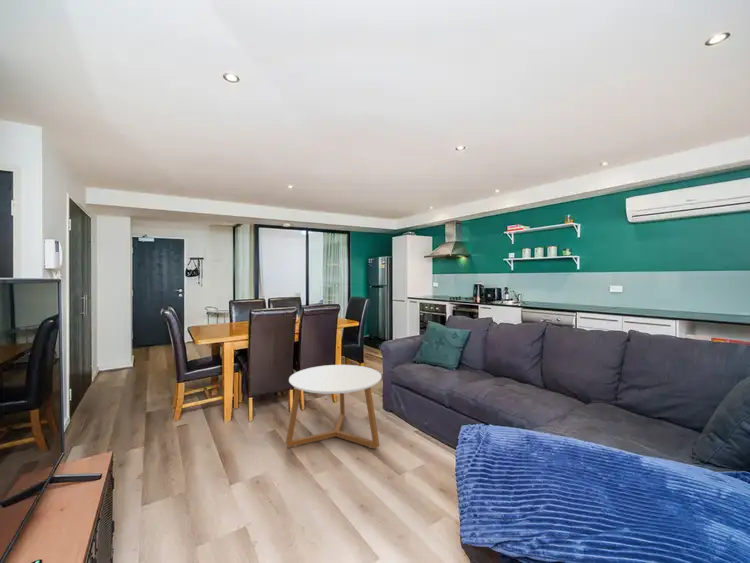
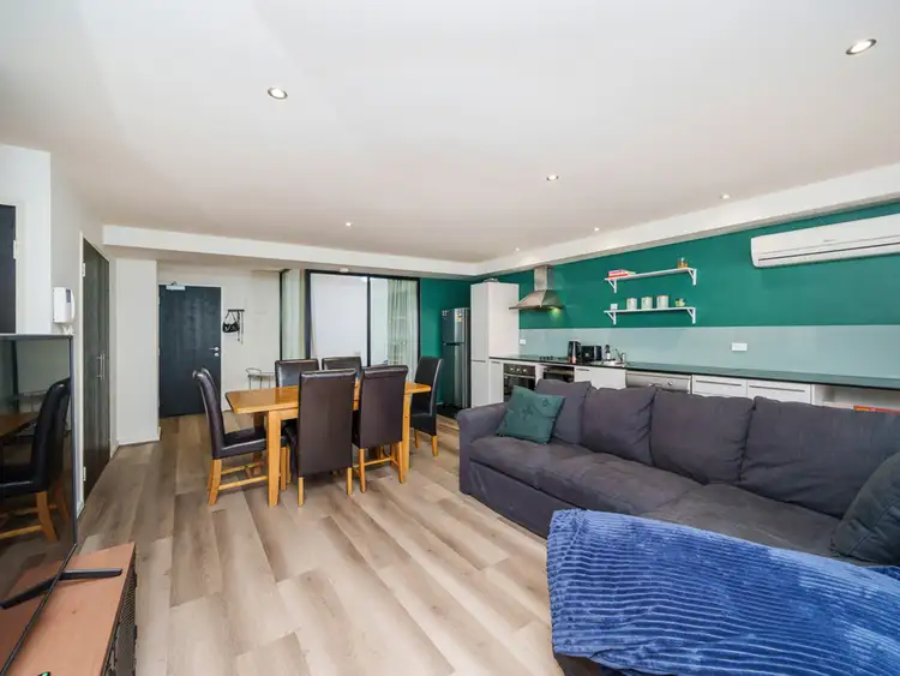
- coffee table (340, 405)
